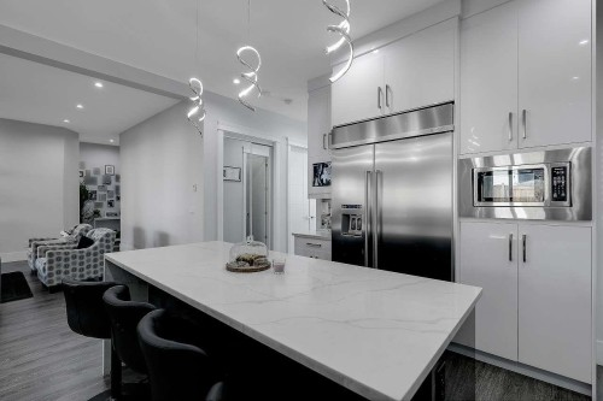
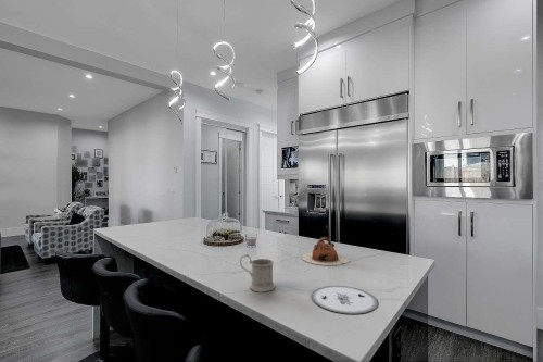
+ mug (256, 271)
+ teapot (325, 247)
+ plate (343, 297)
